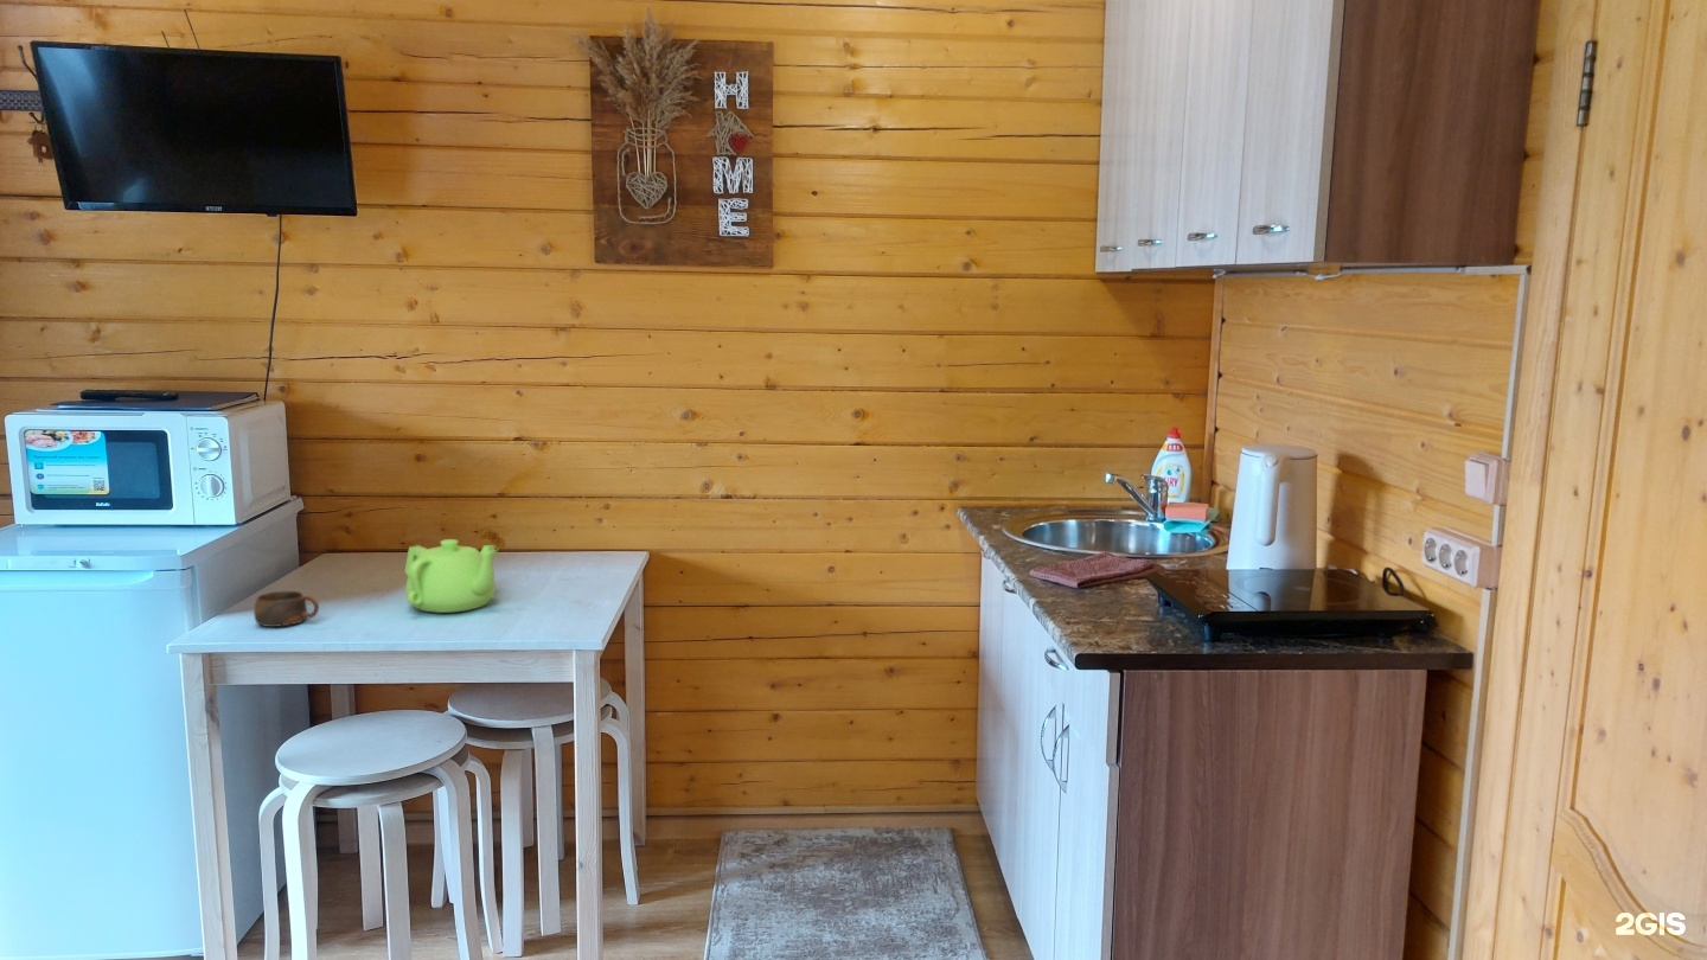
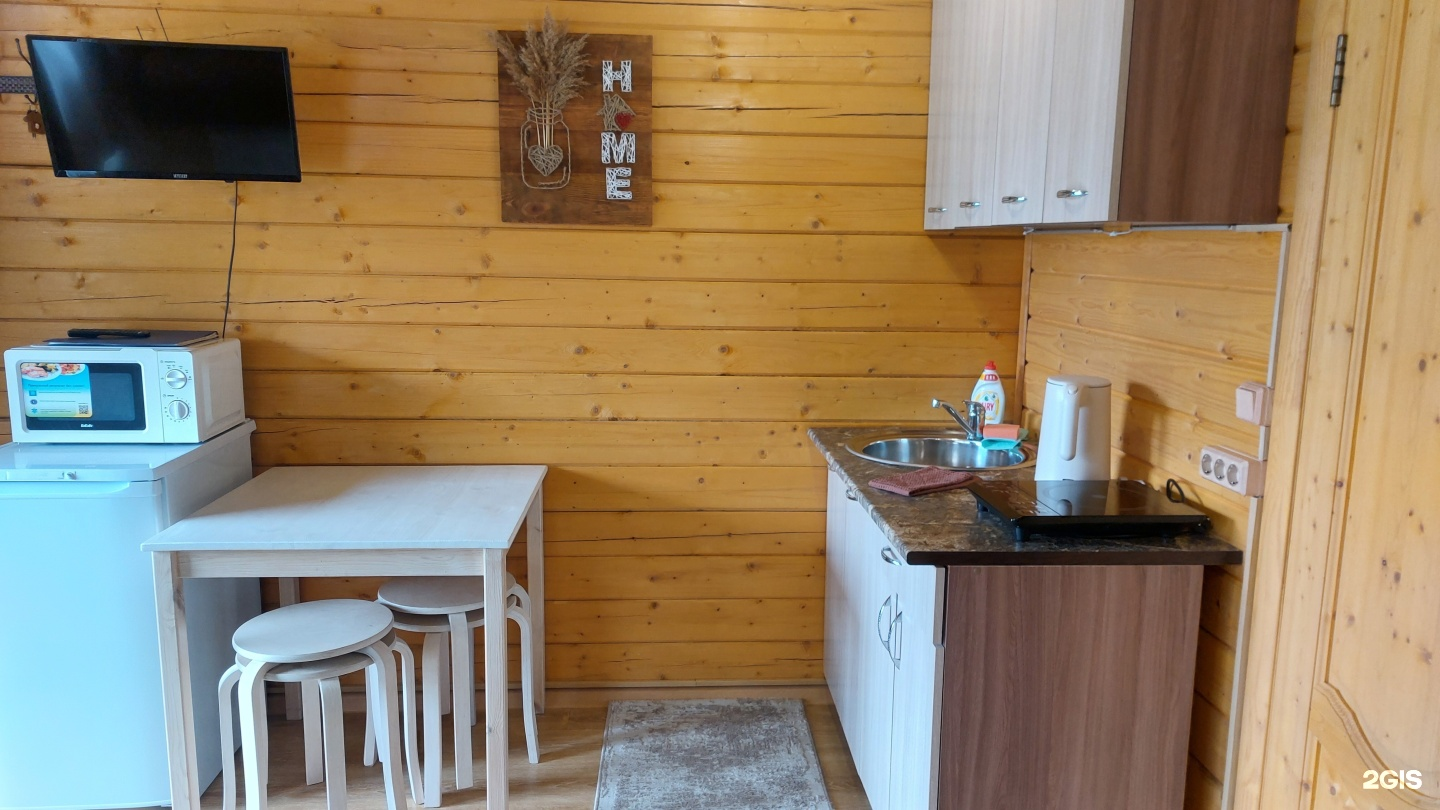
- teapot (455, 571)
- cup (286, 608)
